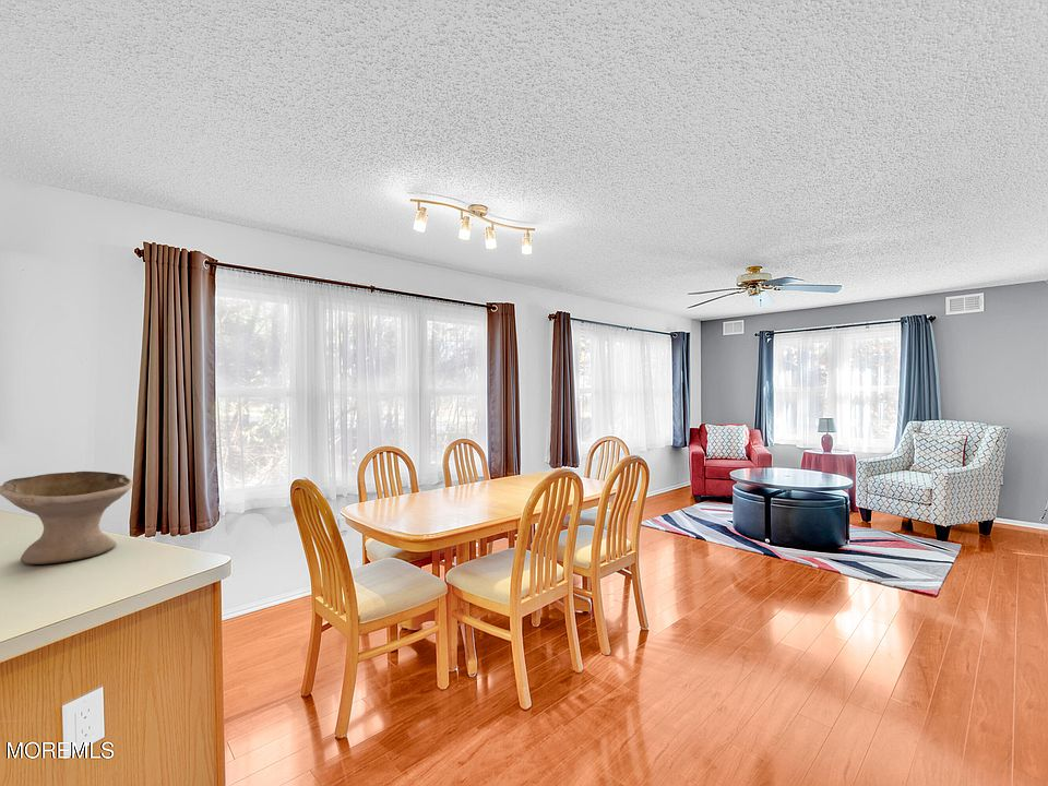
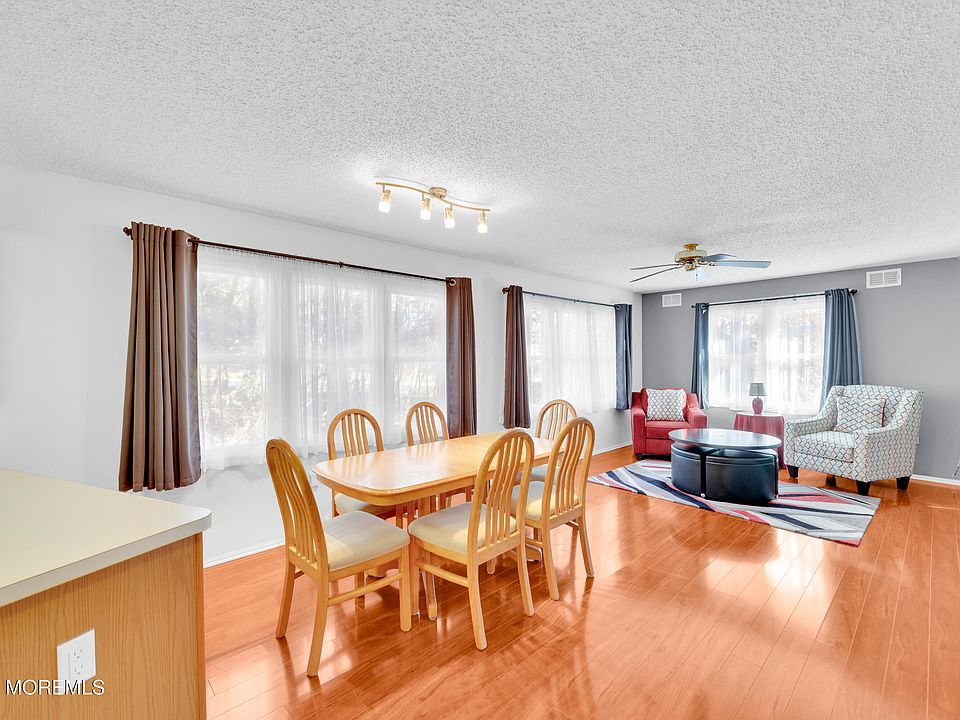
- bowl (70, 514)
